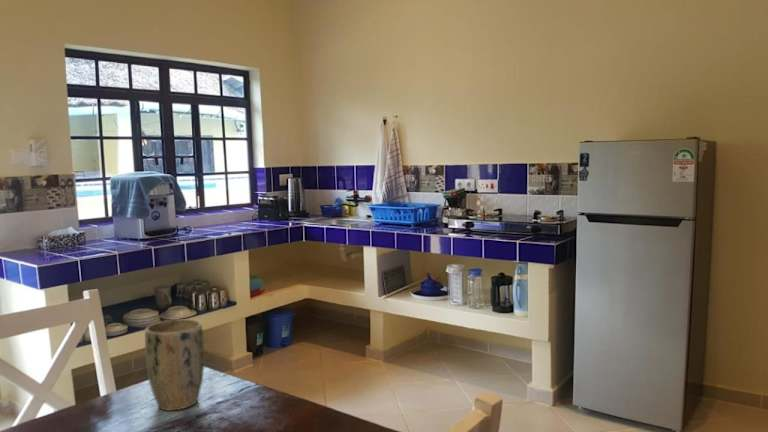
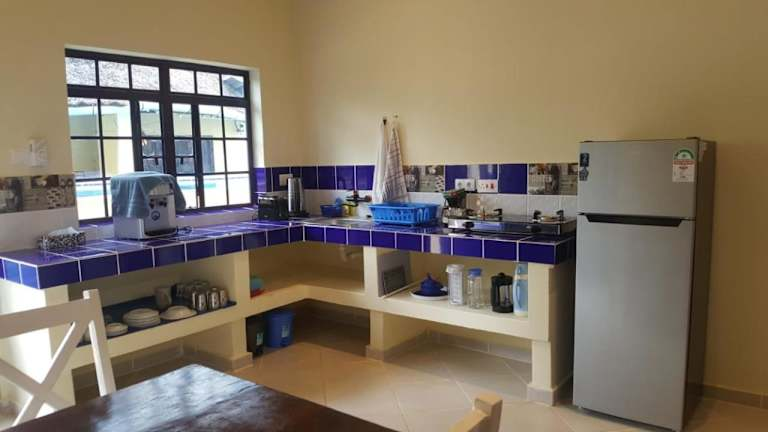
- plant pot (175, 364)
